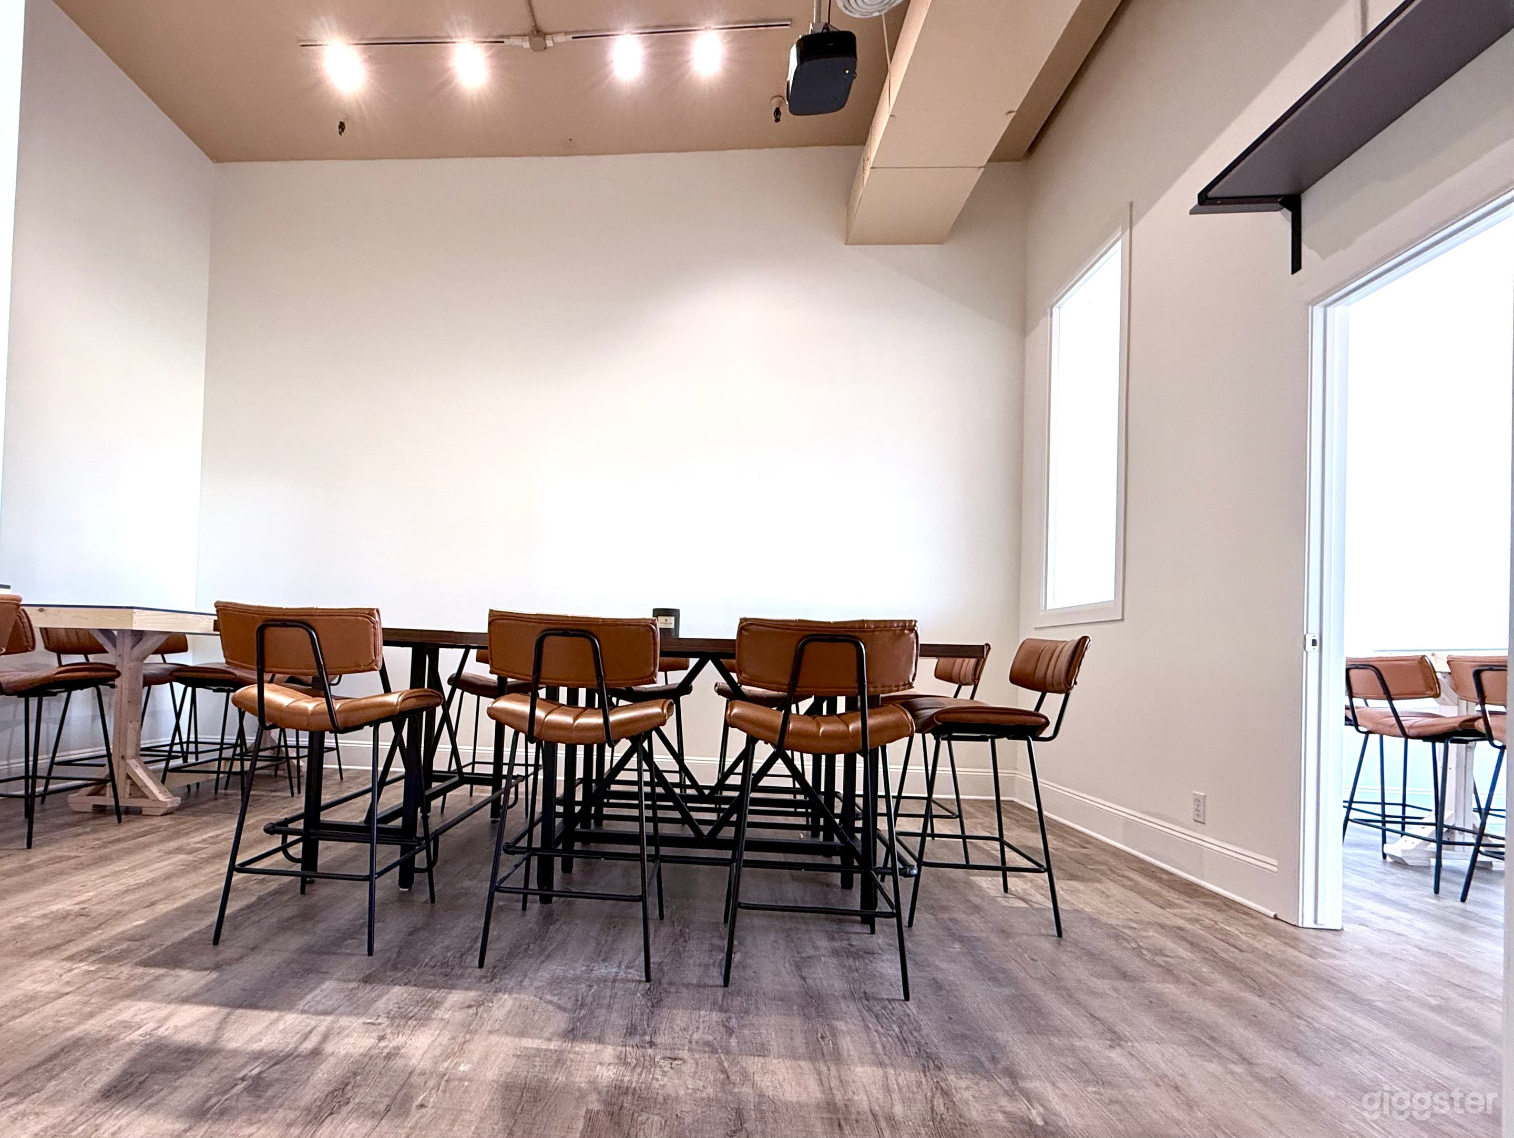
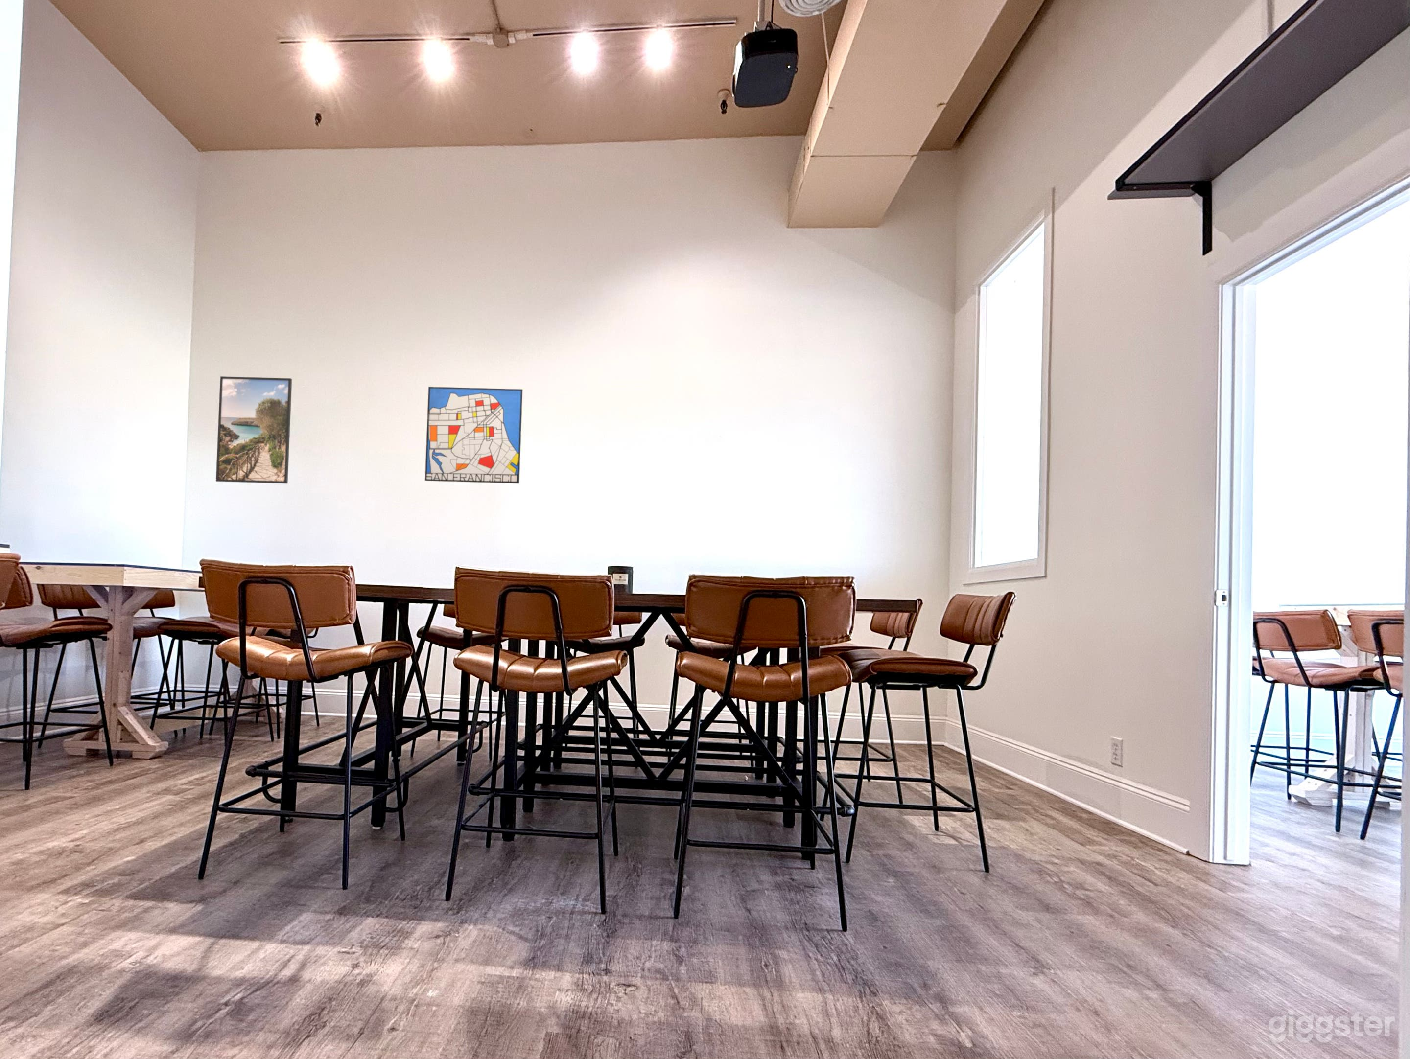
+ wall art (473, 435)
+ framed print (254, 429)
